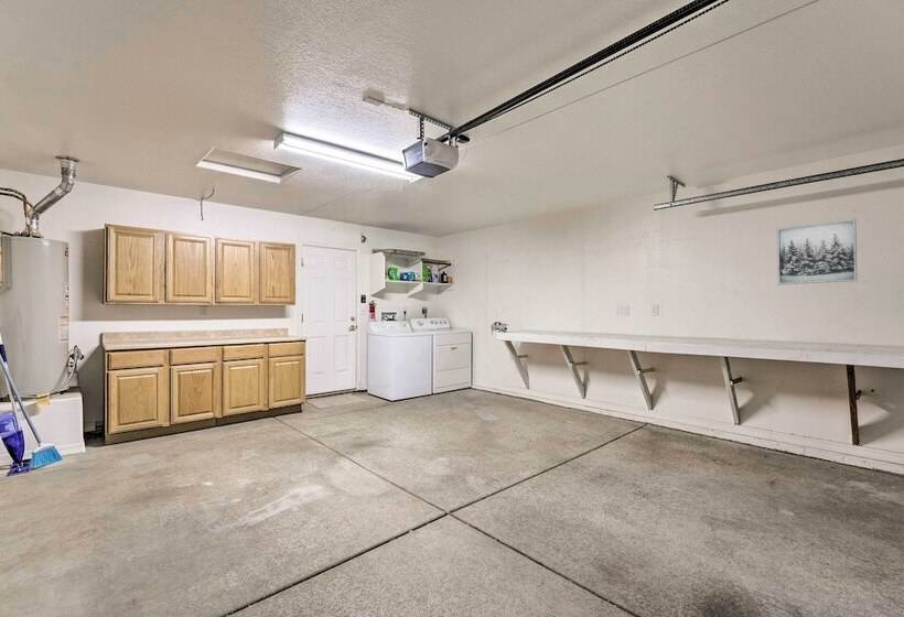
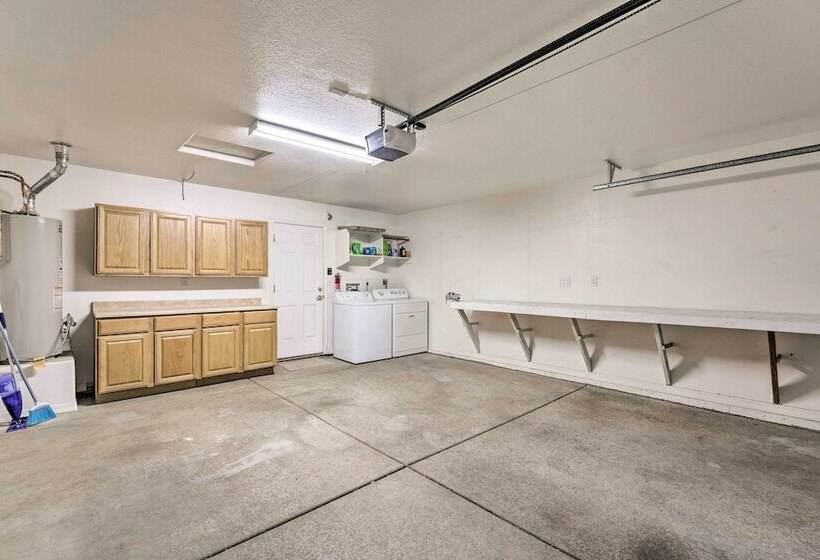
- wall art (815, 253)
